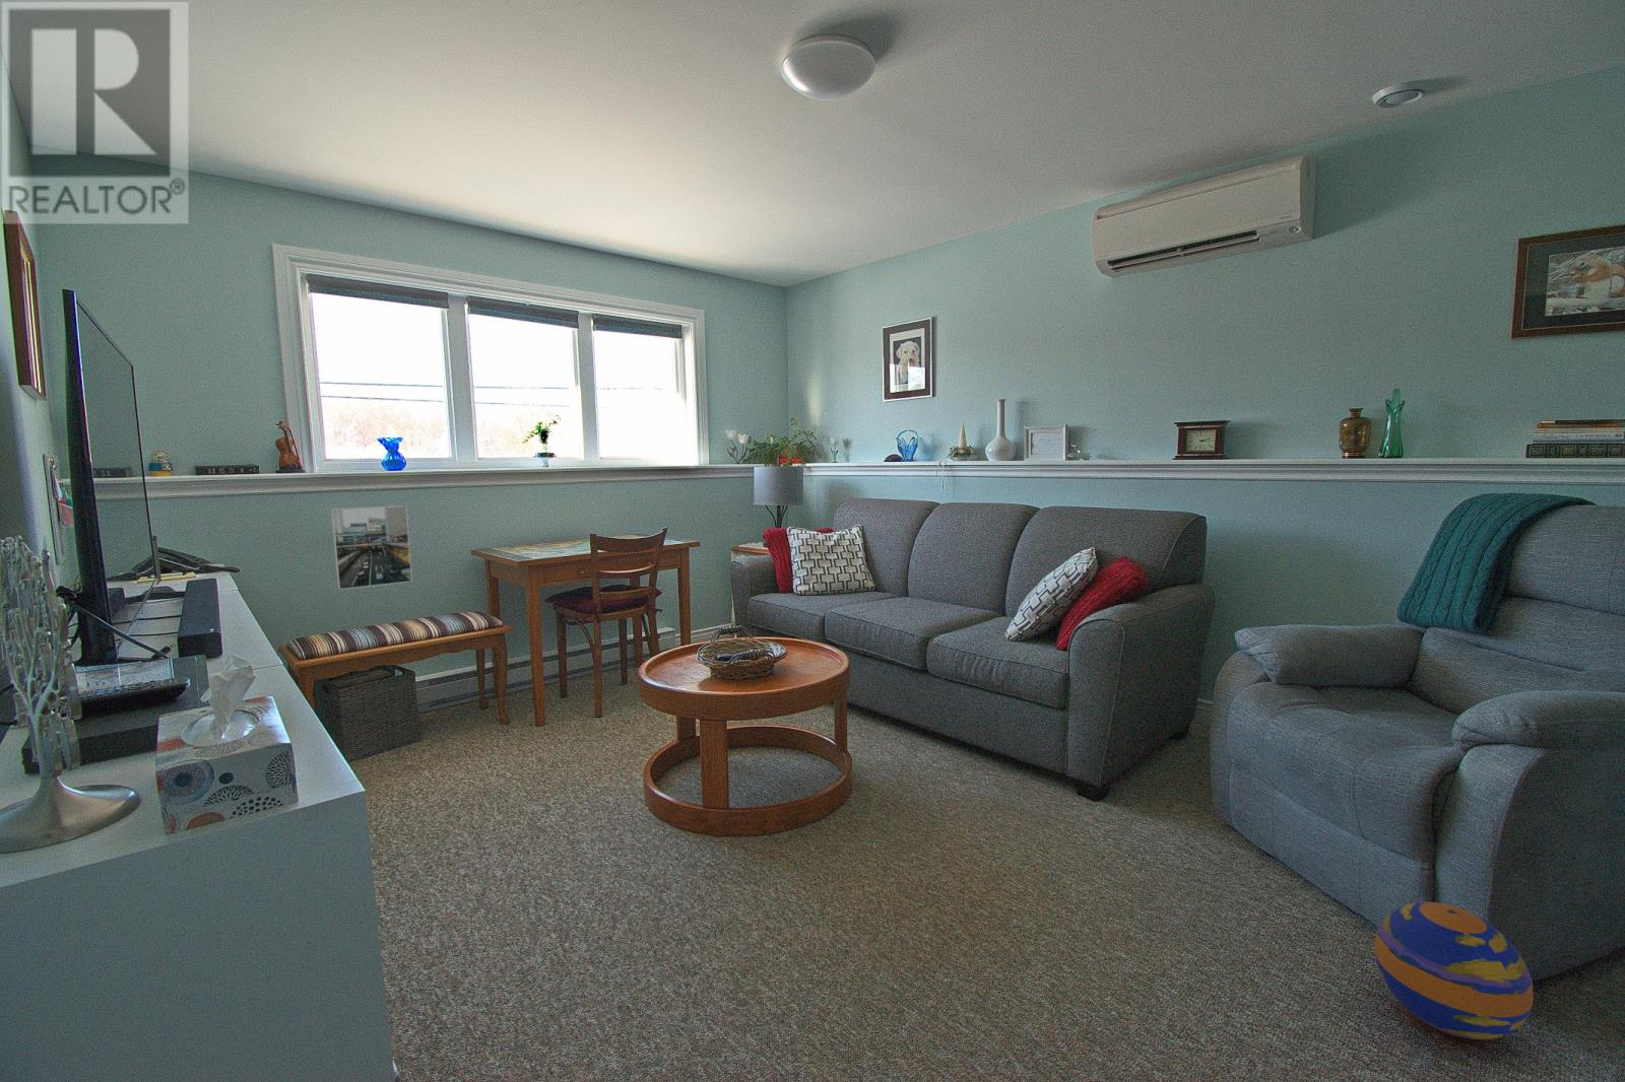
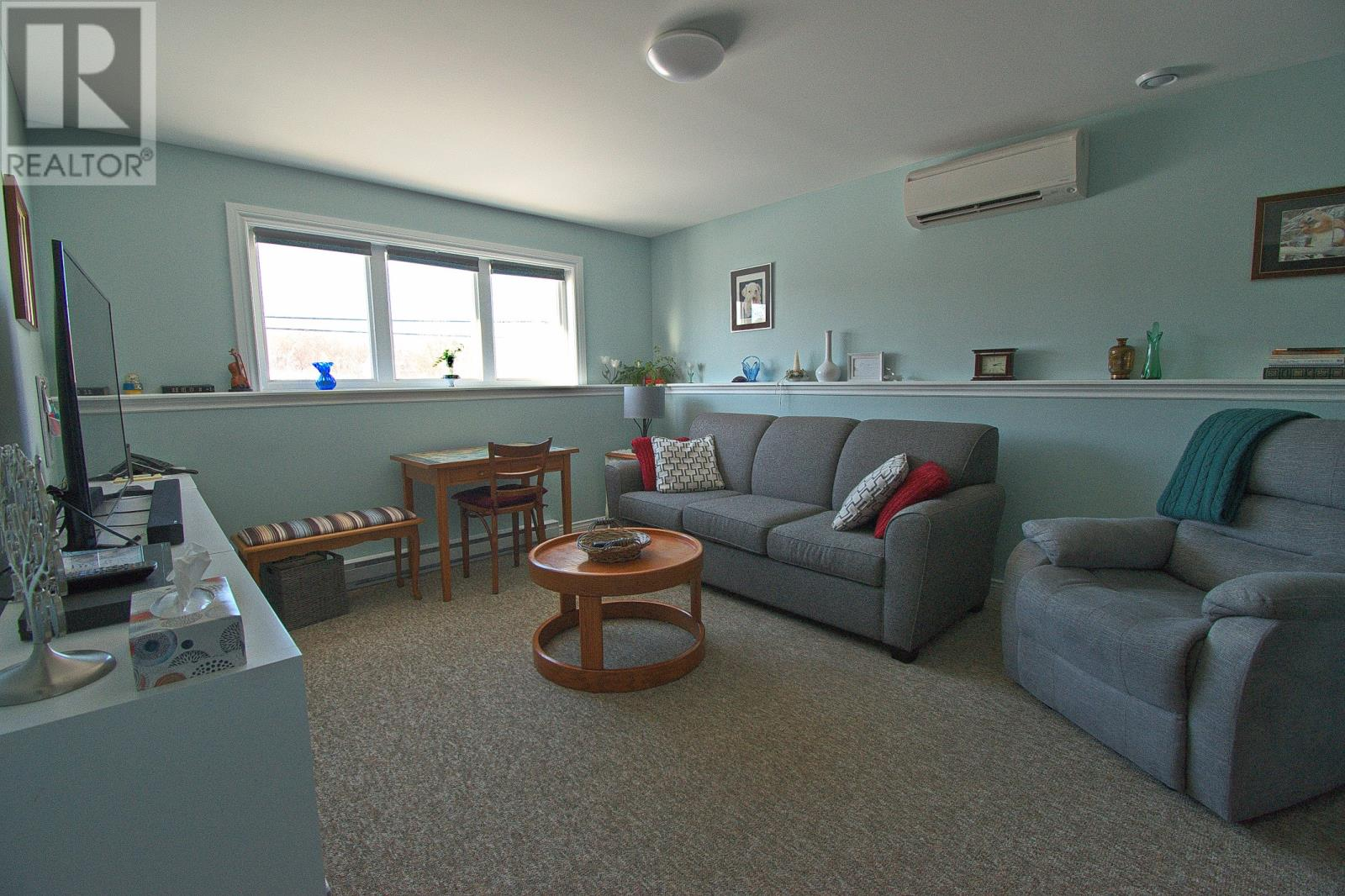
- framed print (373, 546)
- ball (1450, 967)
